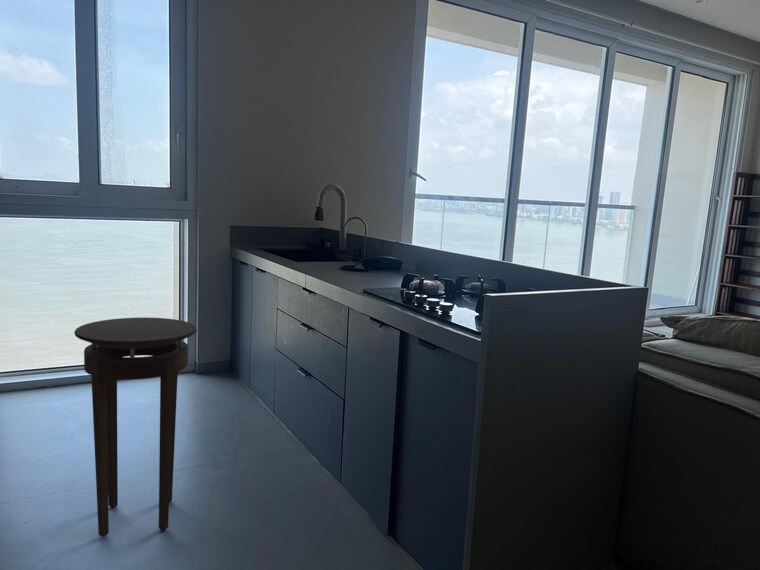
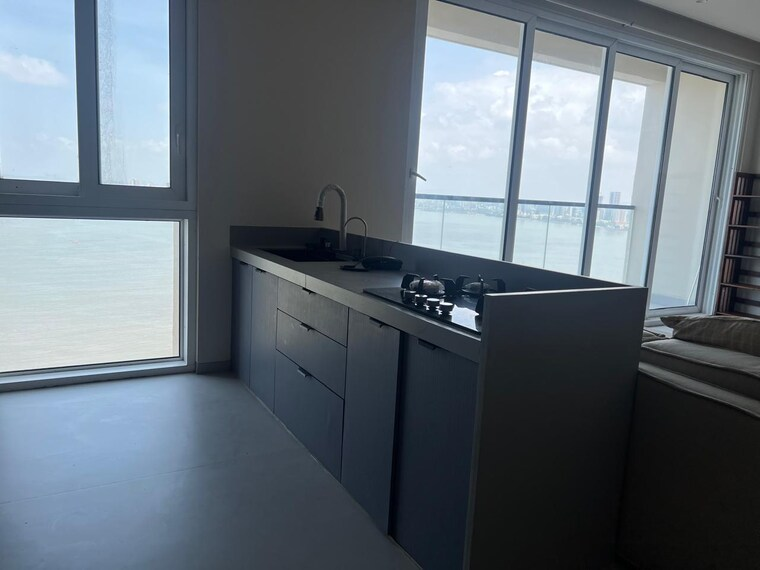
- stool (116, 425)
